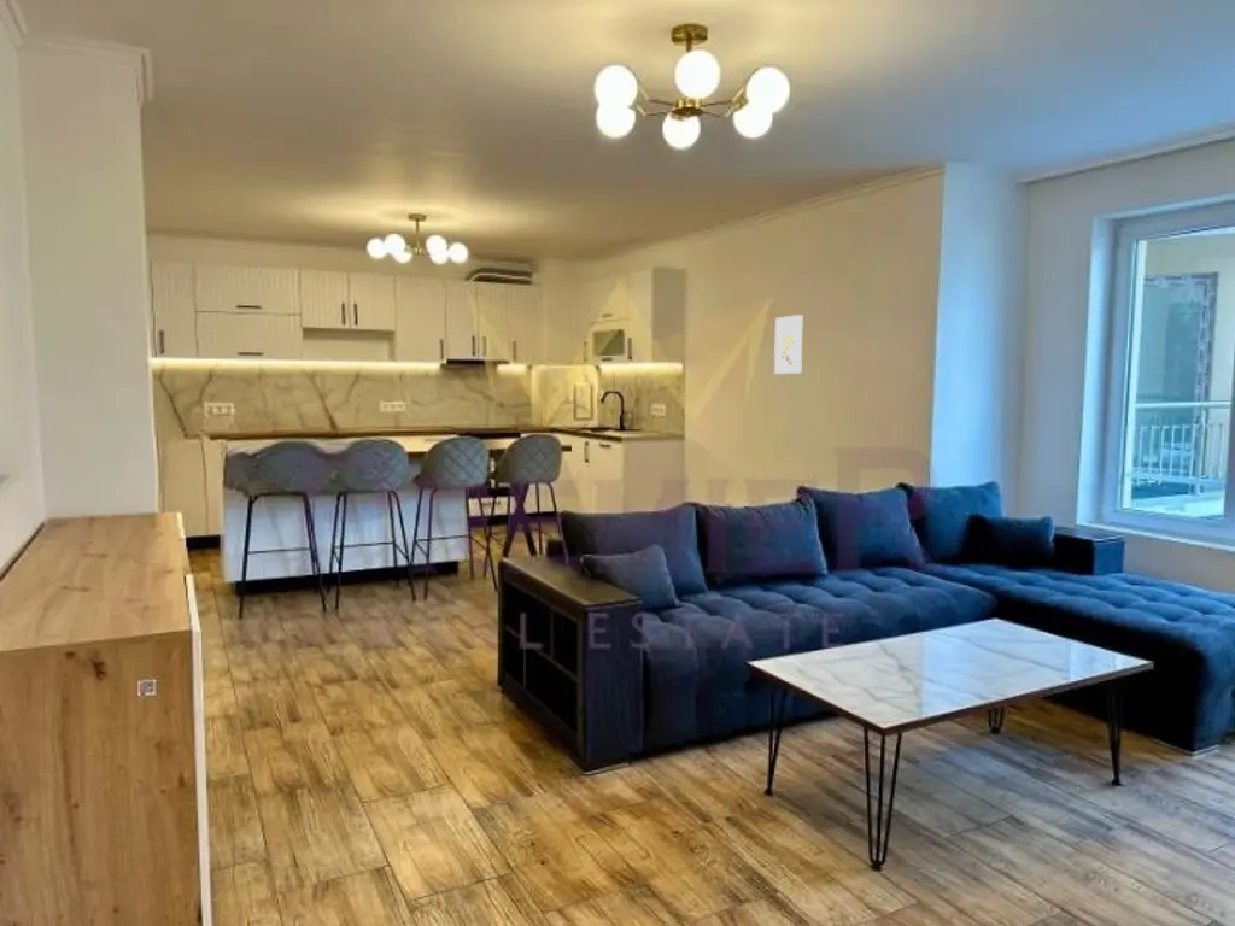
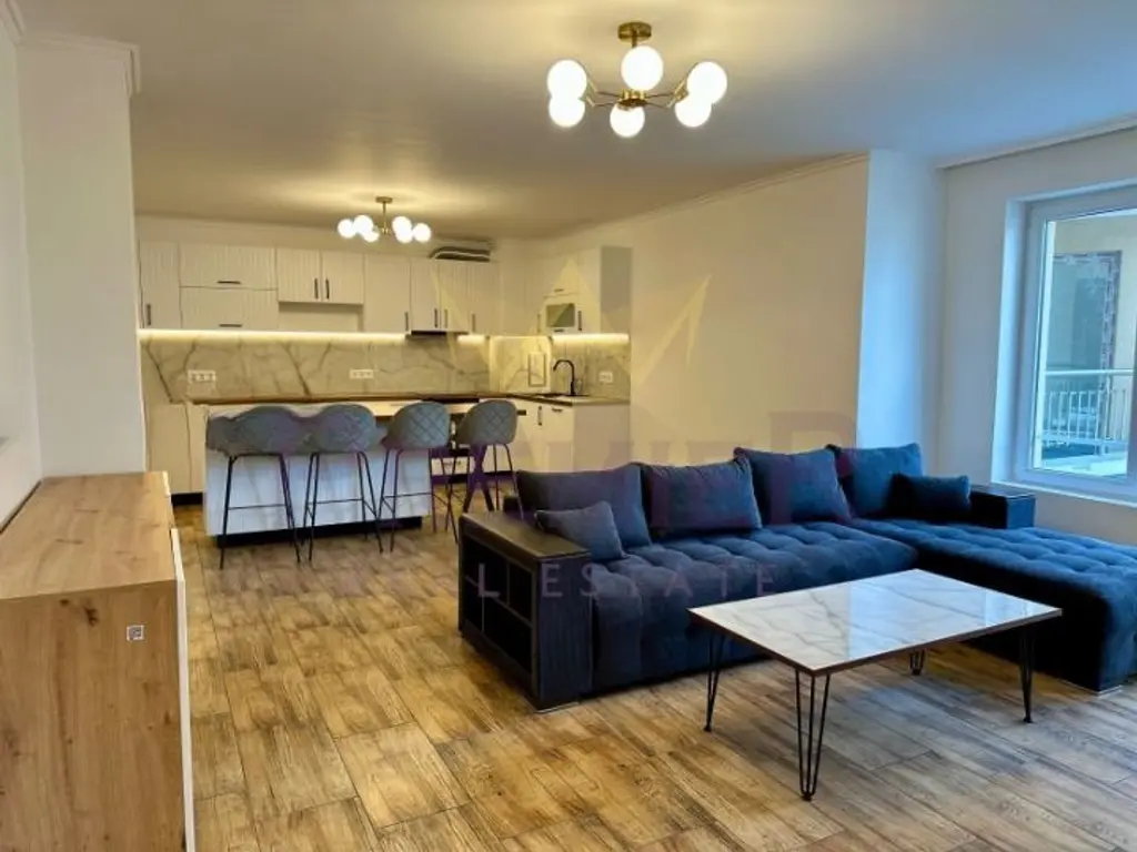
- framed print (788, 345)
